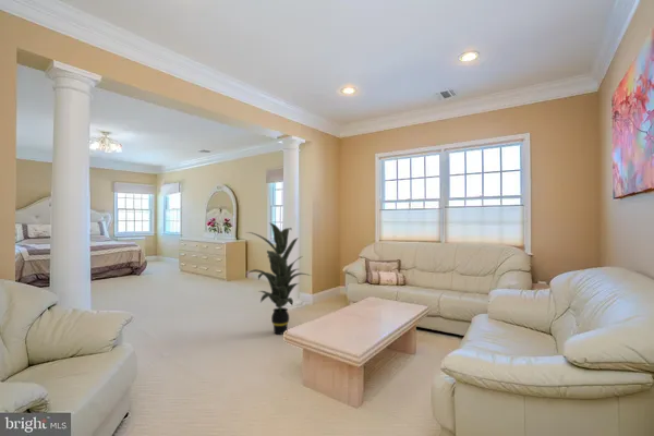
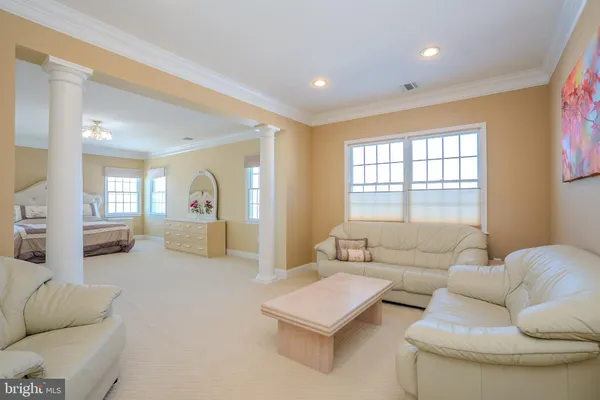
- indoor plant (276, 277)
